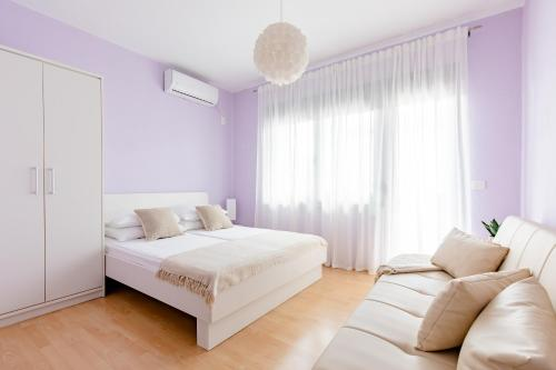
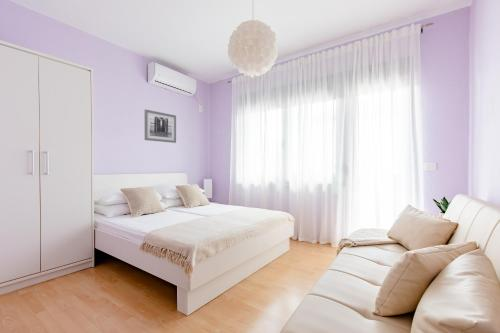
+ wall art (161, 127)
